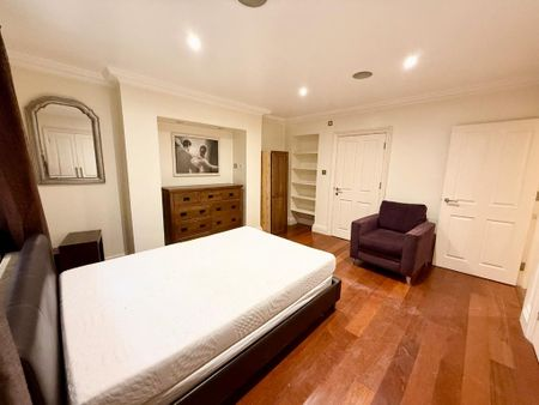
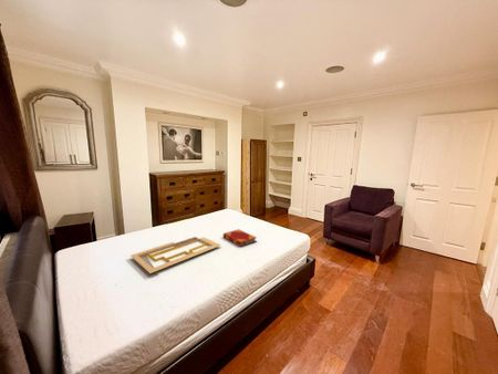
+ hardback book (239, 237)
+ serving tray (178, 253)
